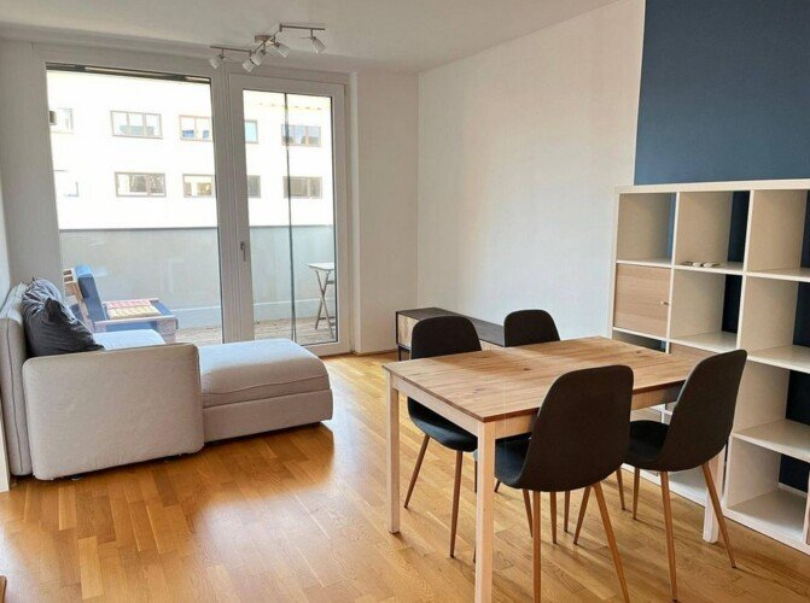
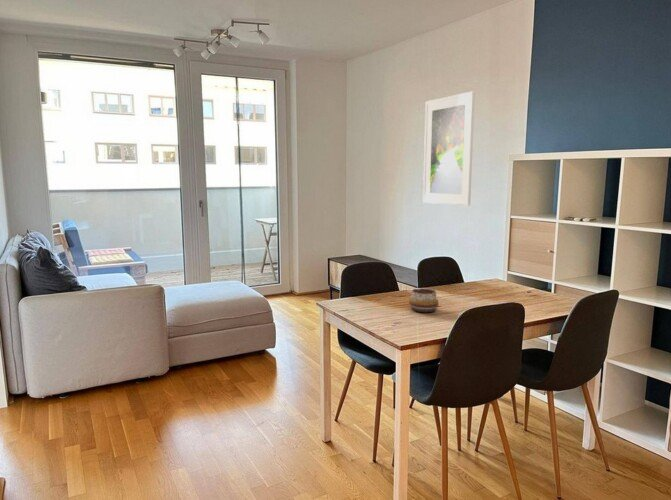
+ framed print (446, 151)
+ decorative bowl (423, 300)
